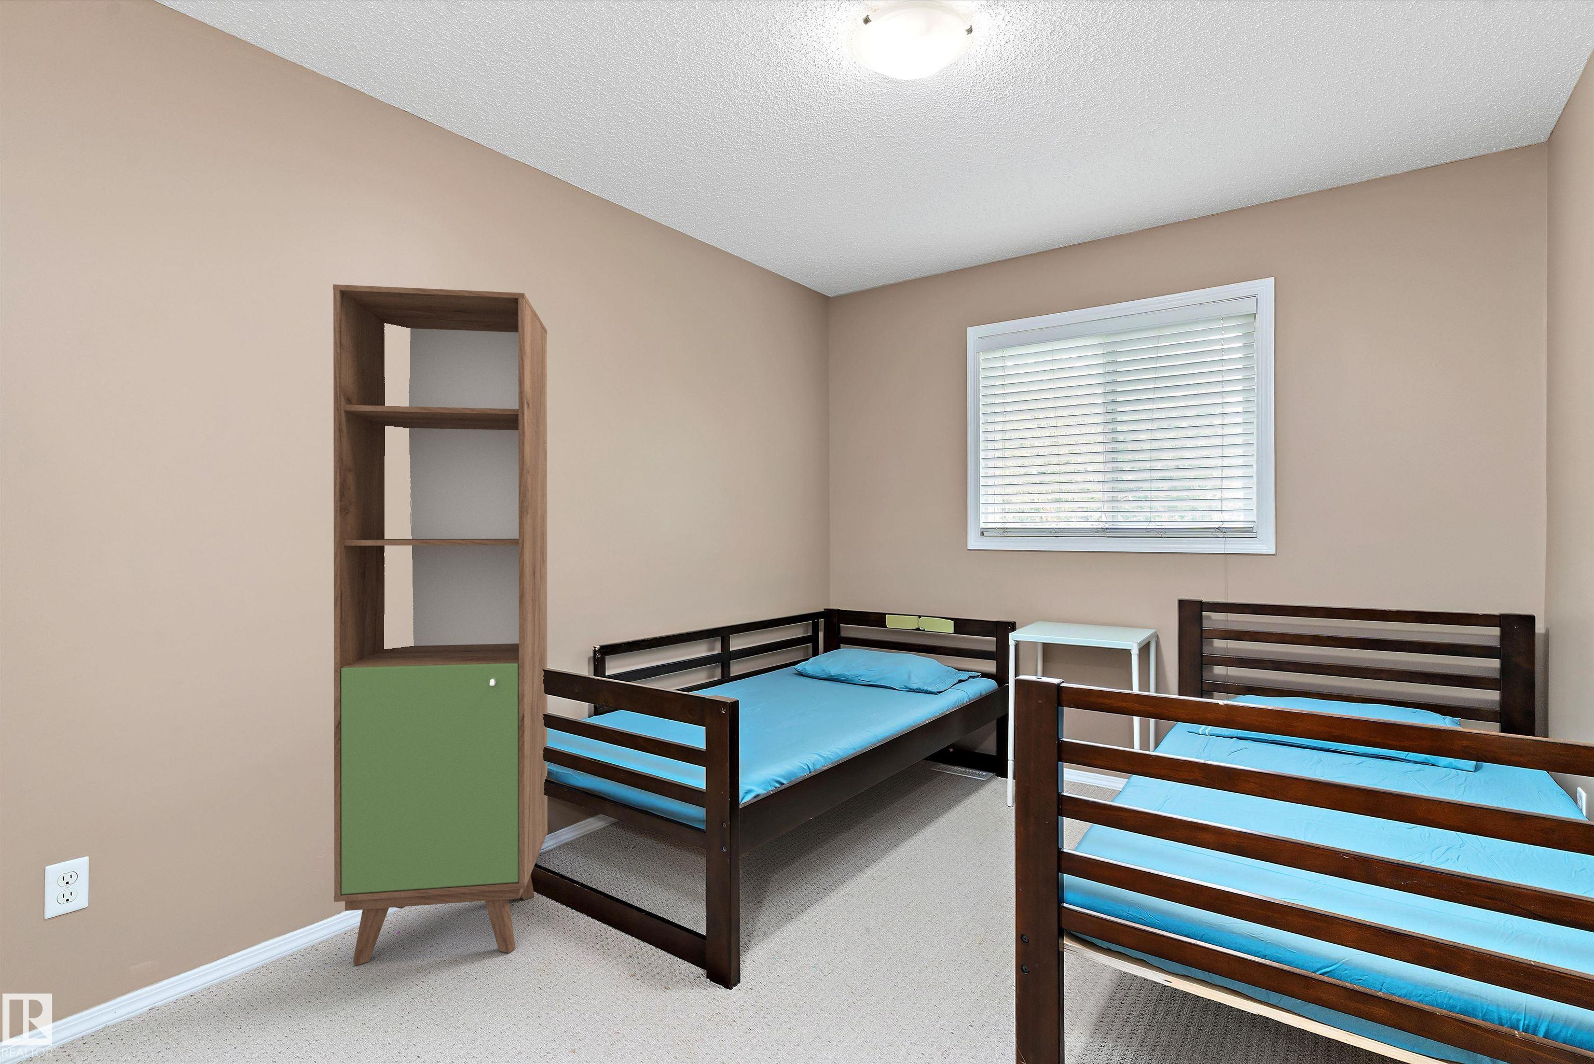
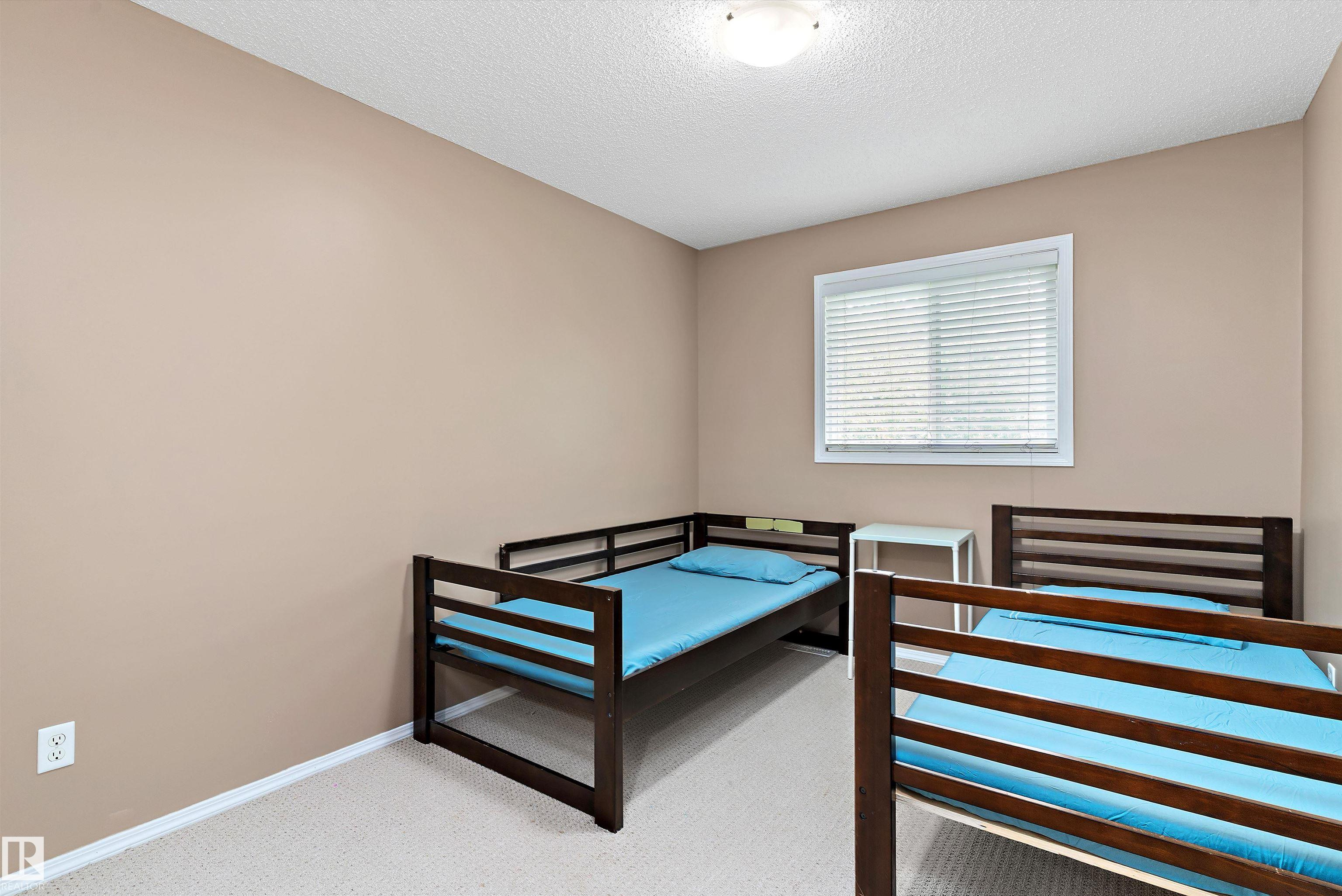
- cabinet (451, 618)
